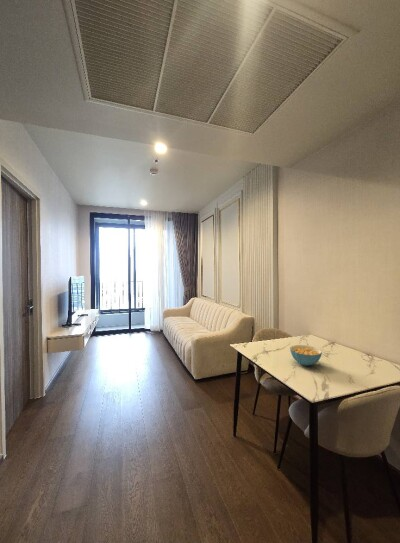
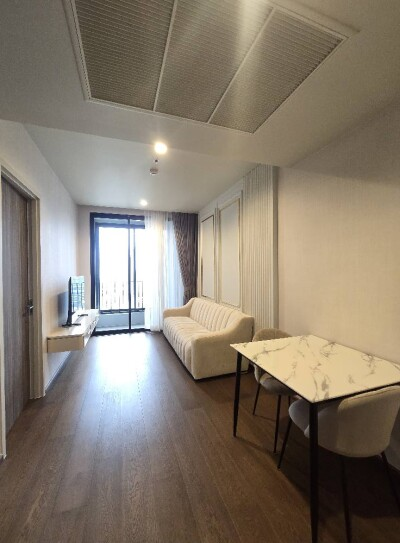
- cereal bowl (305, 356)
